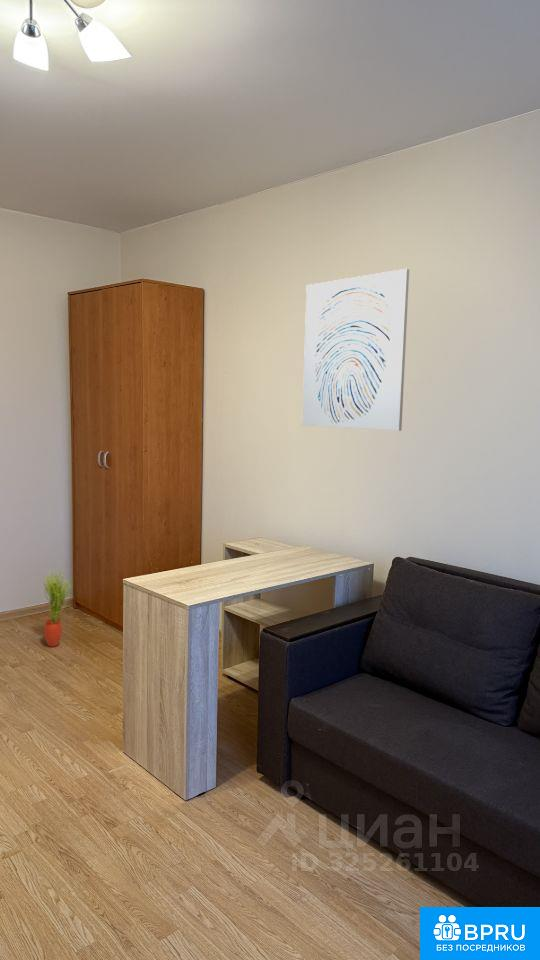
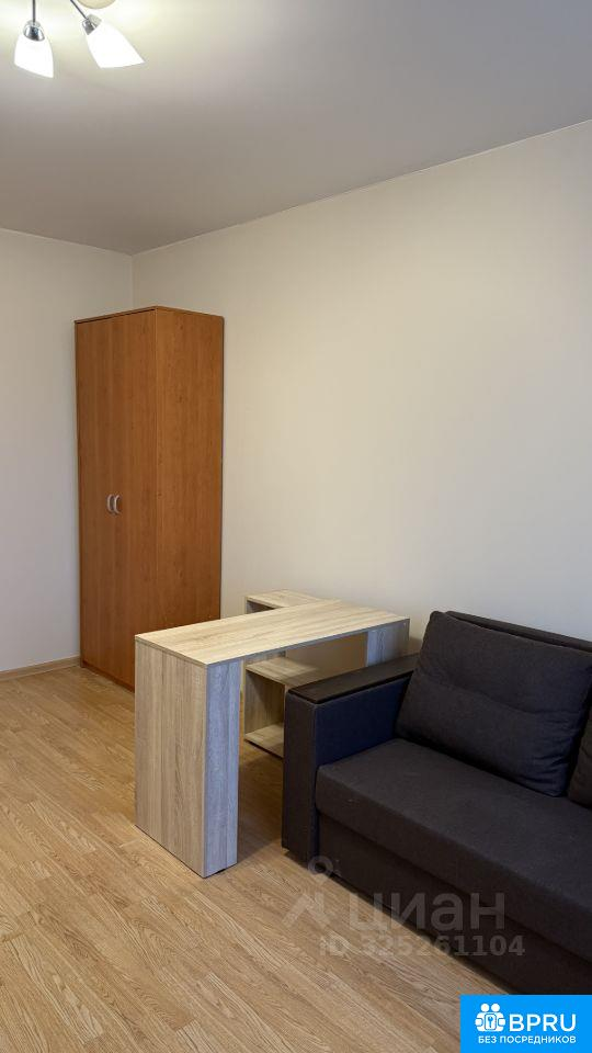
- wall art (351, 353)
- potted plant (58, 608)
